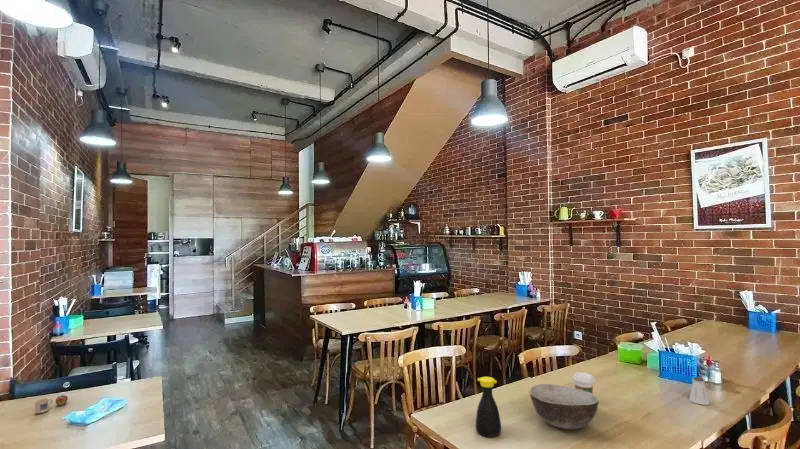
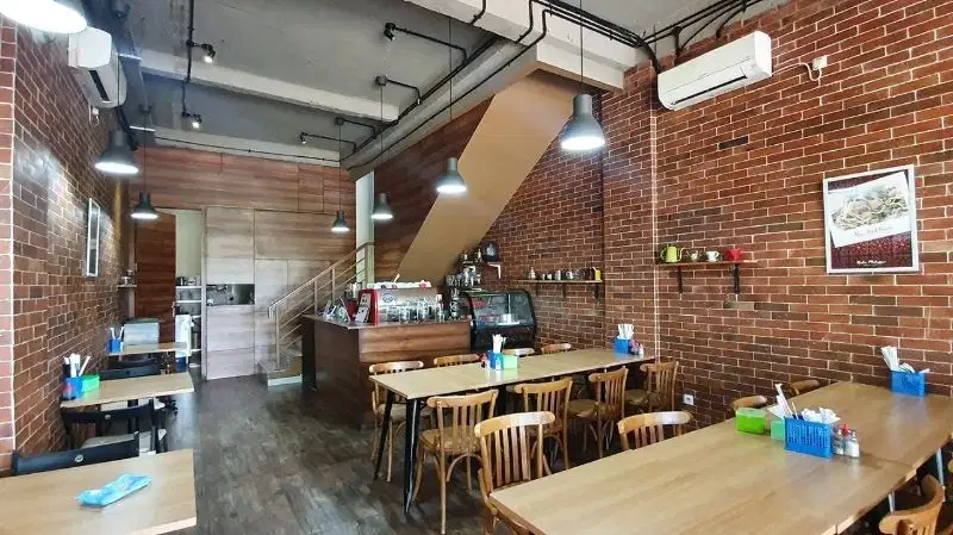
- bowl (563, 407)
- bottle (487, 405)
- mug (51, 402)
- saltshaker (698, 389)
- coffee cup (584, 388)
